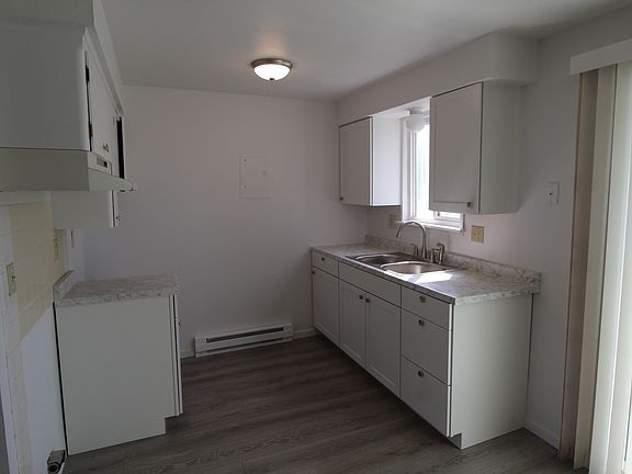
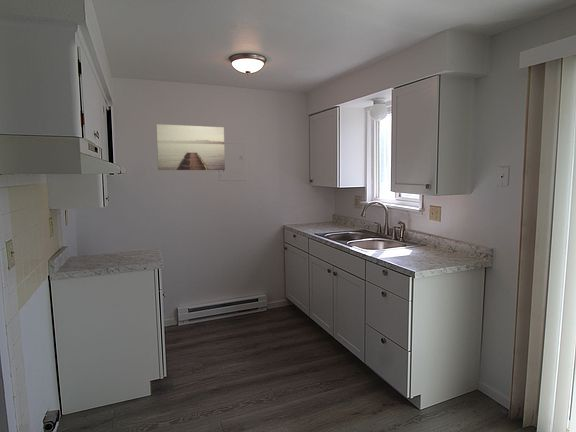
+ wall art (191, 148)
